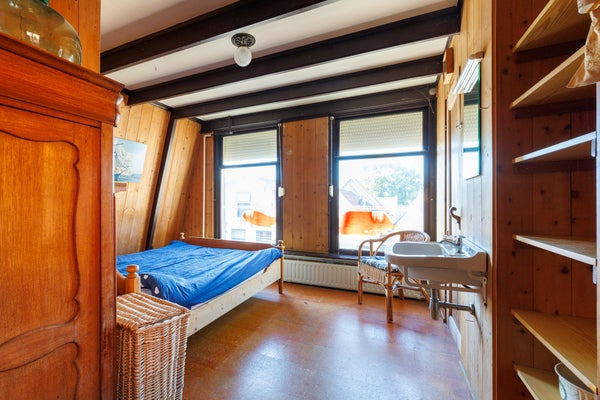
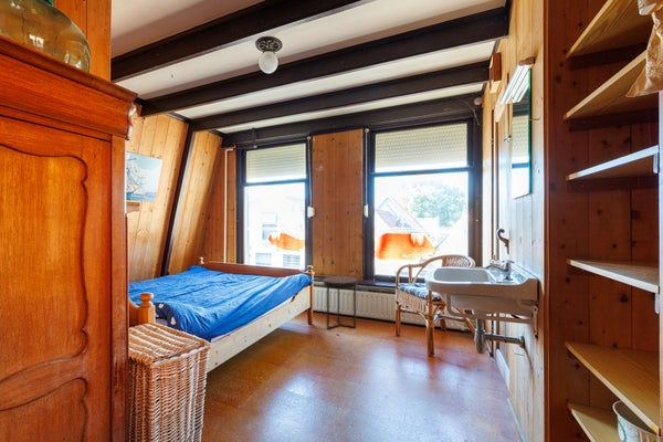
+ side table (338, 302)
